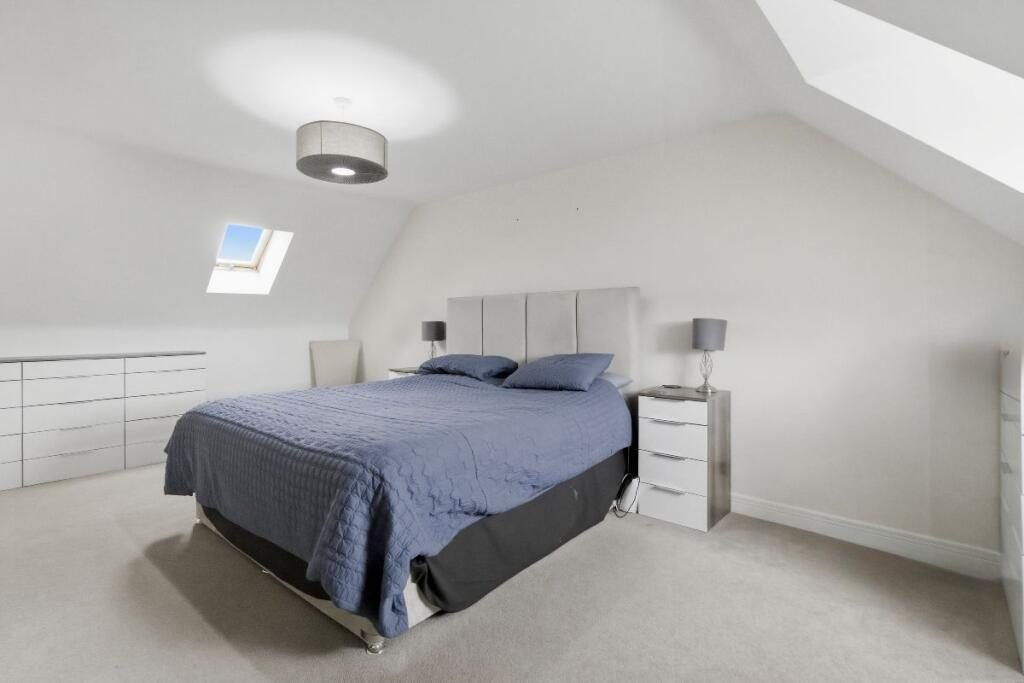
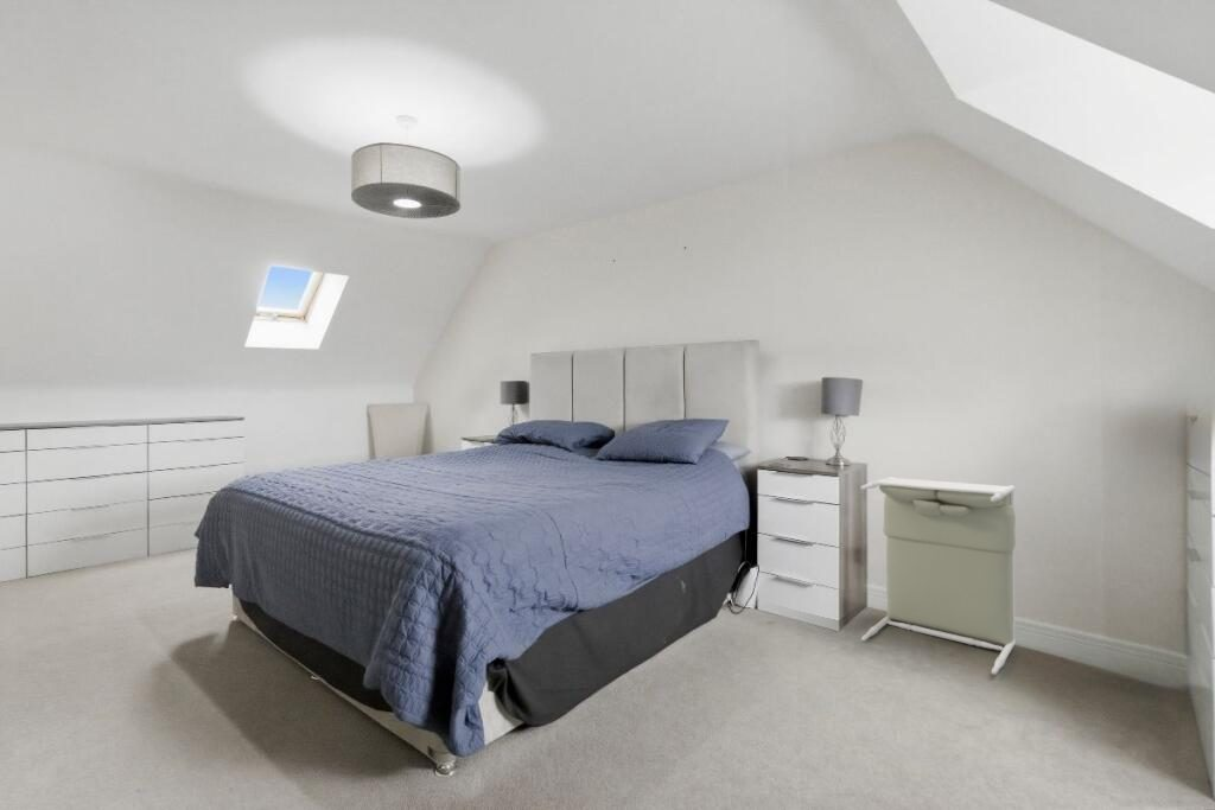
+ laundry hamper (937, 563)
